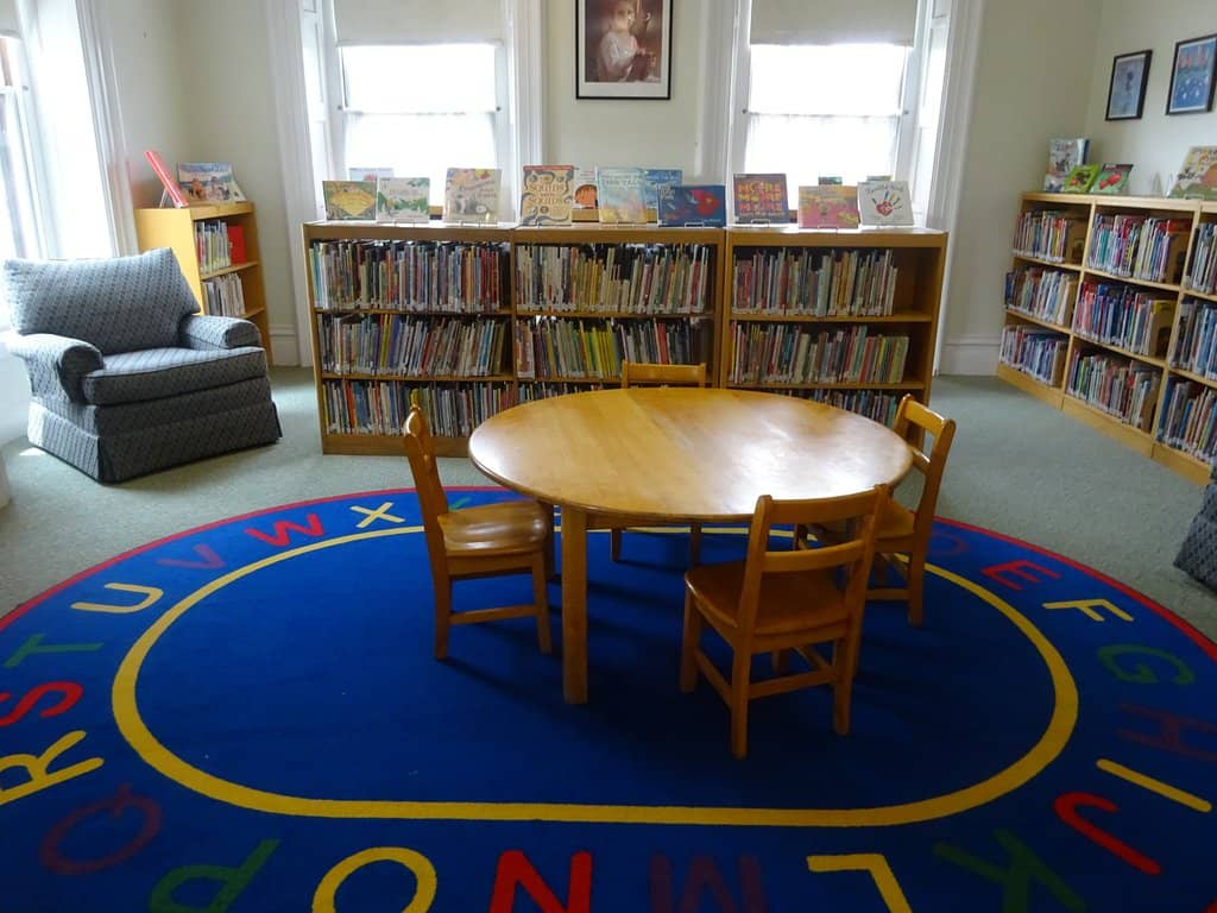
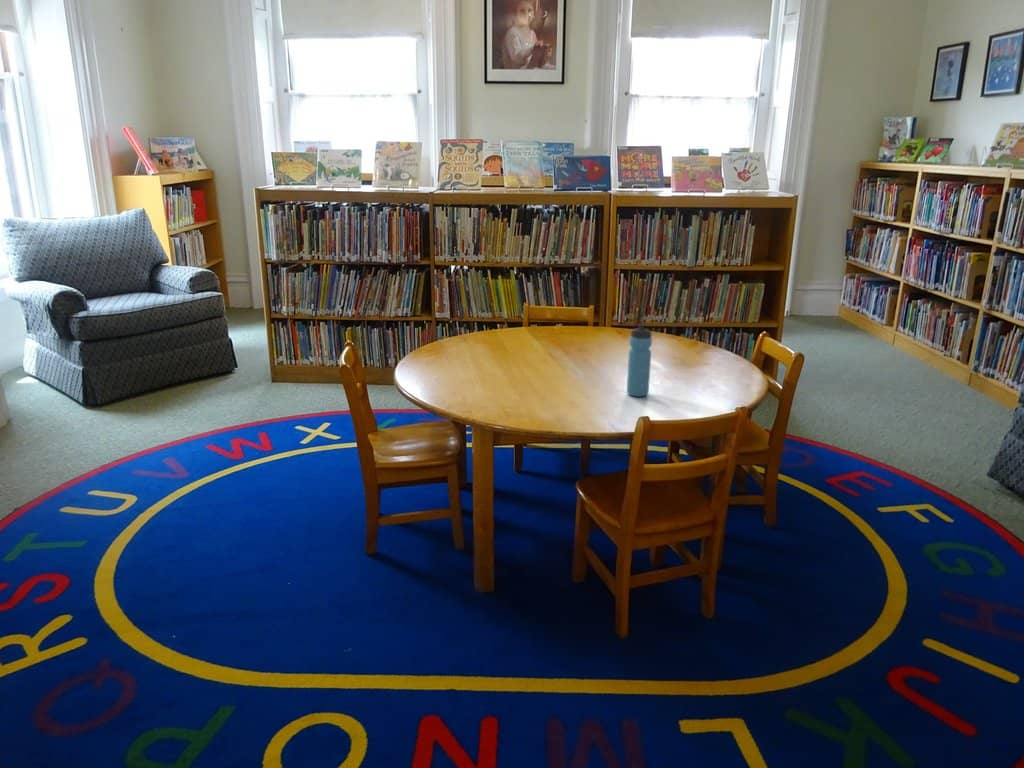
+ water bottle (639, 359)
